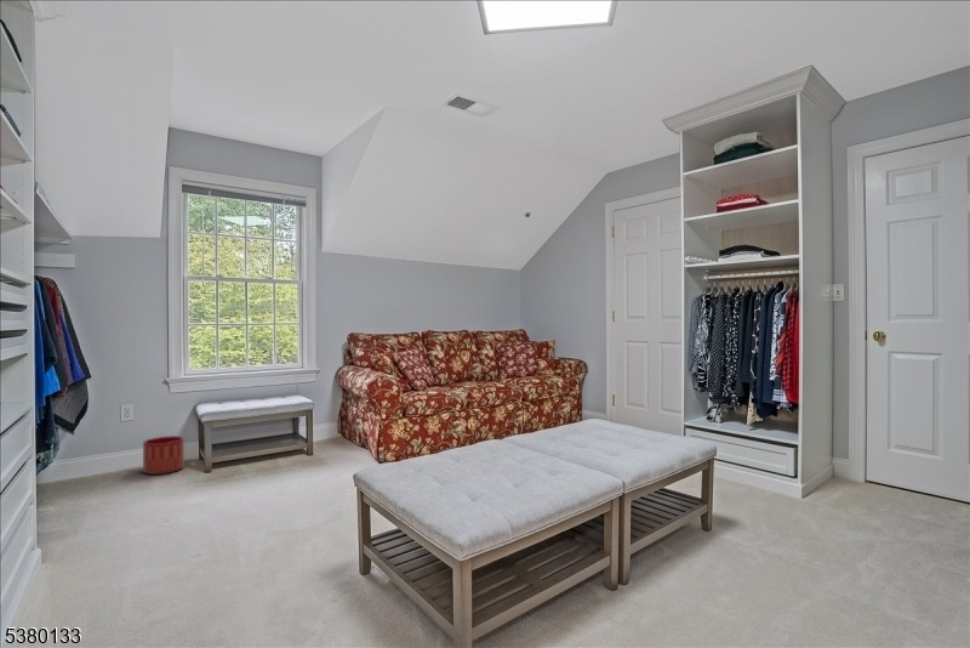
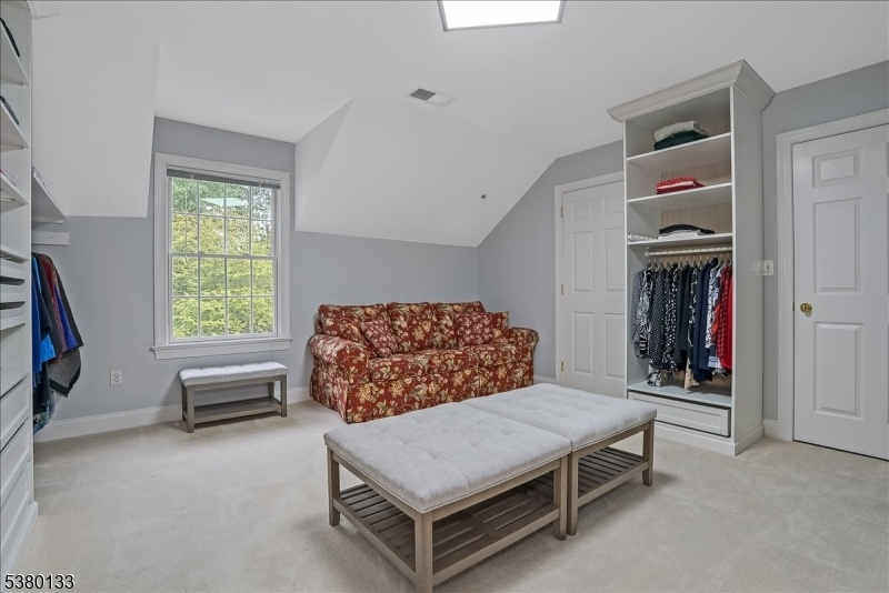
- planter (164, 454)
